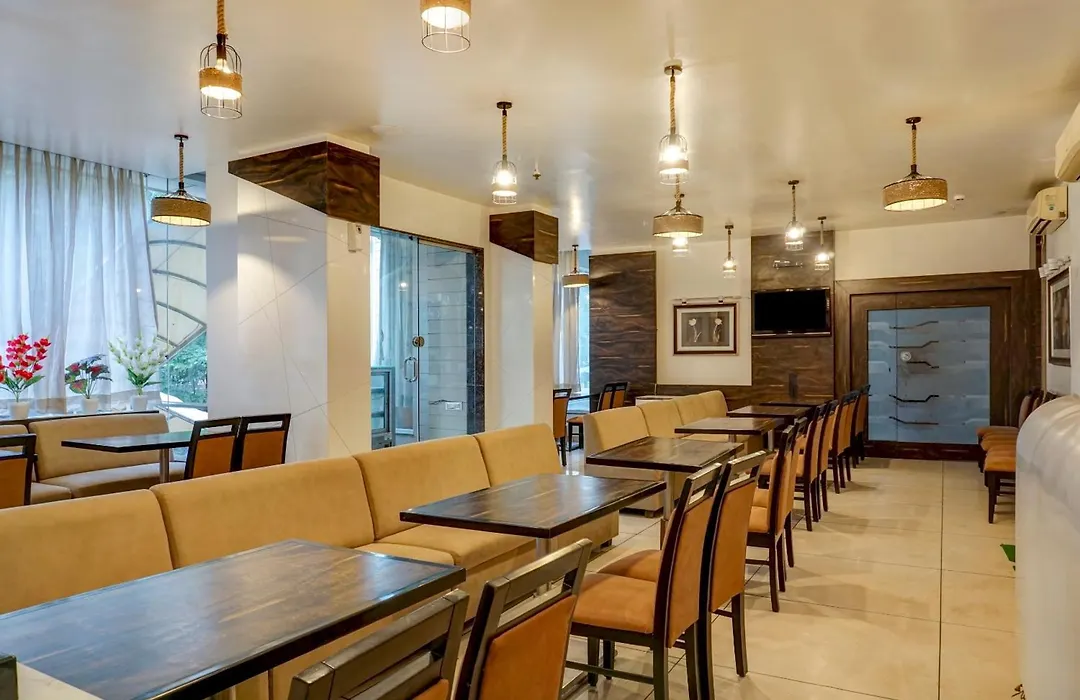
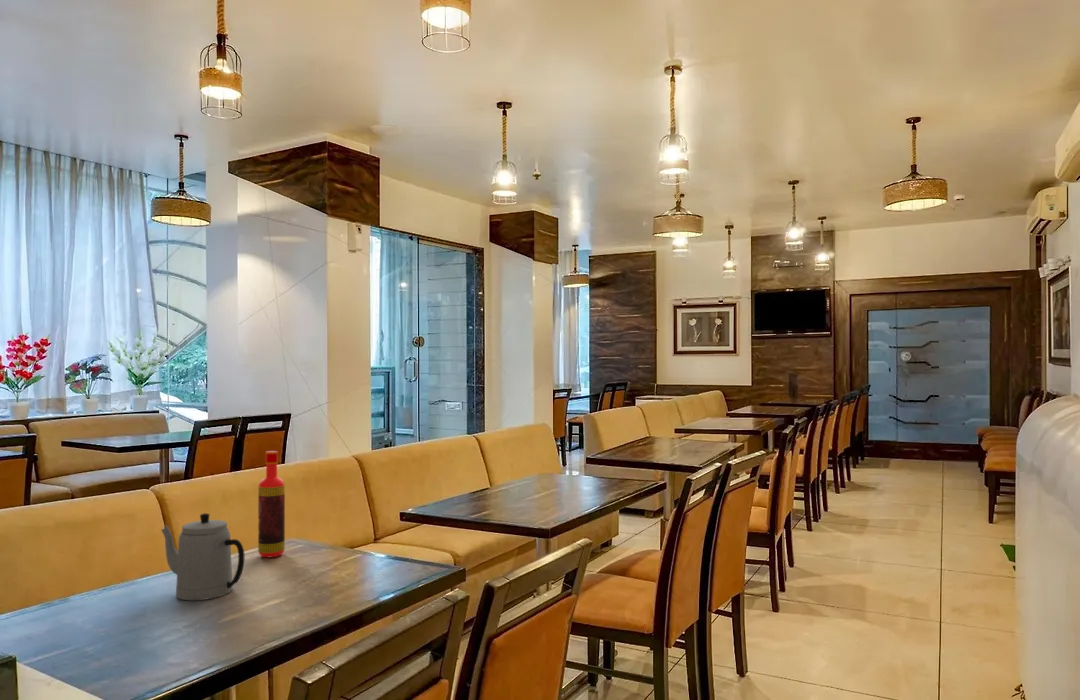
+ teapot (201, 552)
+ bottle (271, 503)
